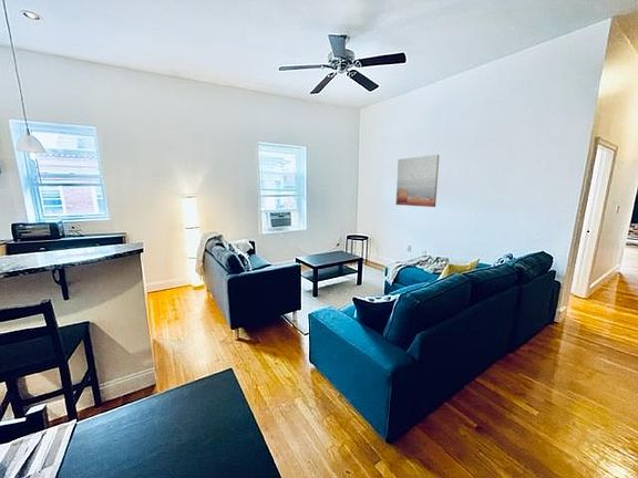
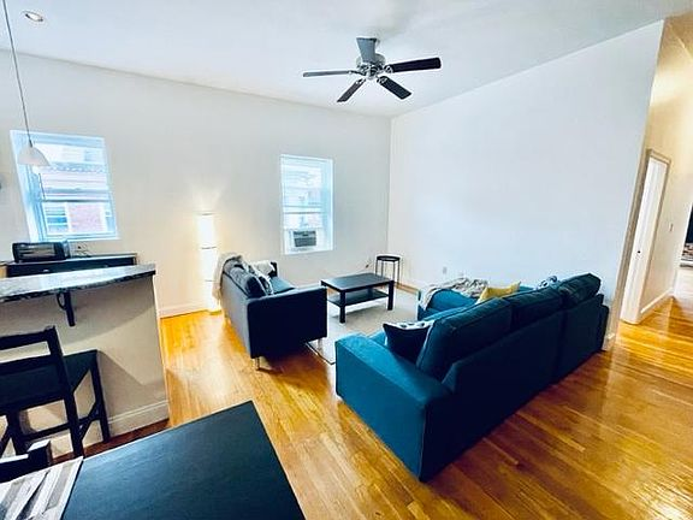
- wall art (415, 181)
